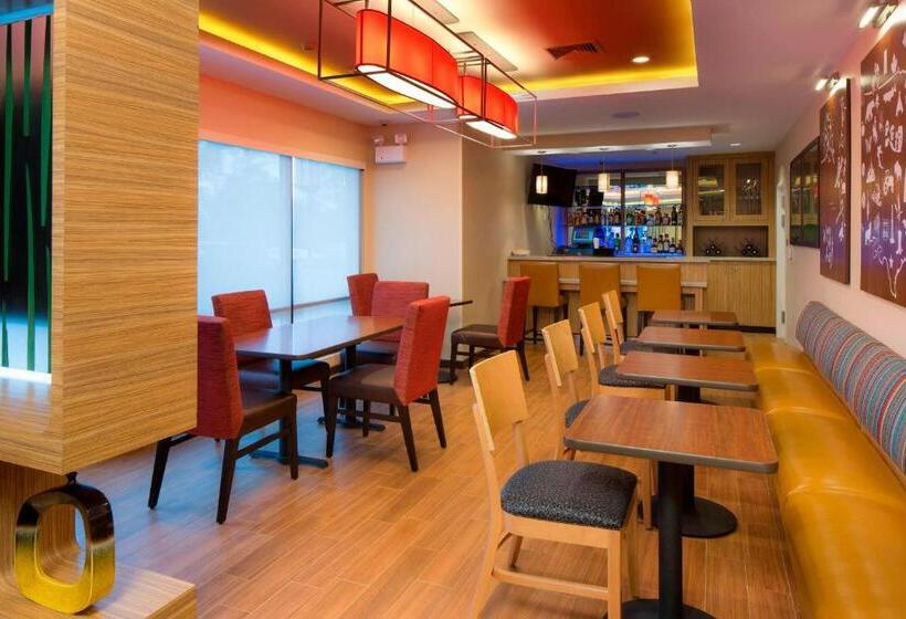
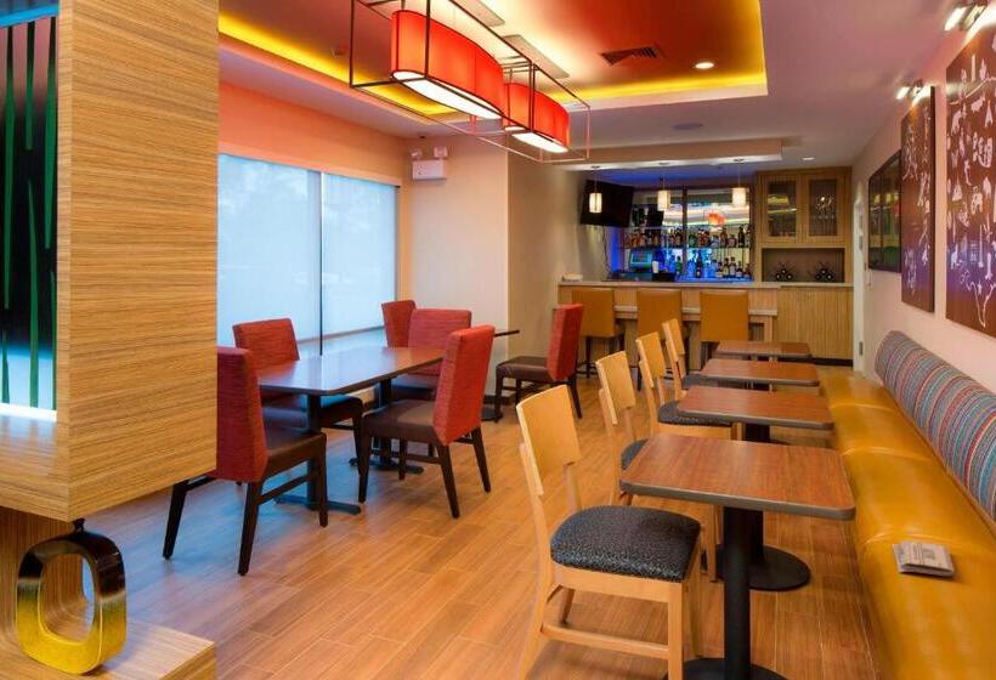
+ newspaper (921, 556)
